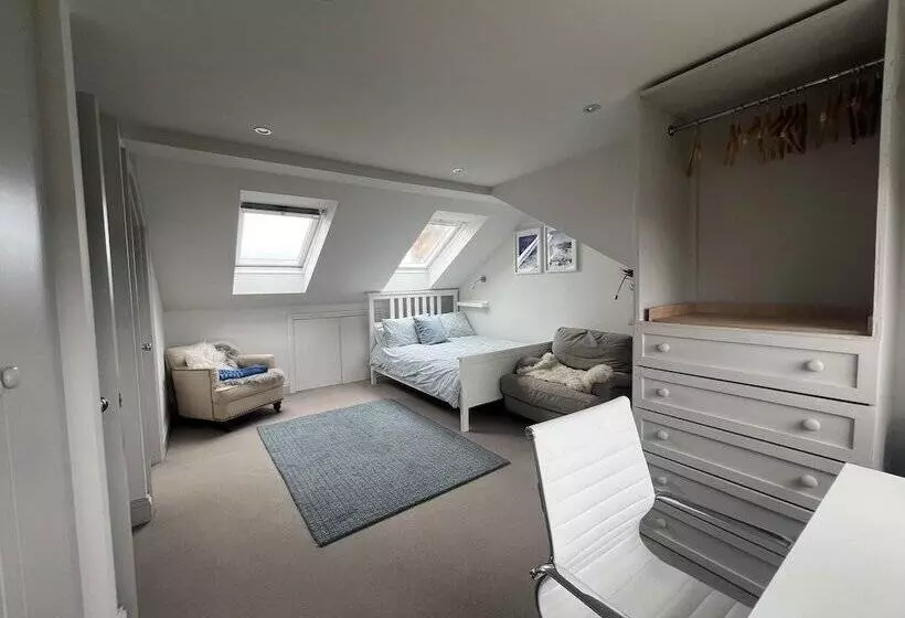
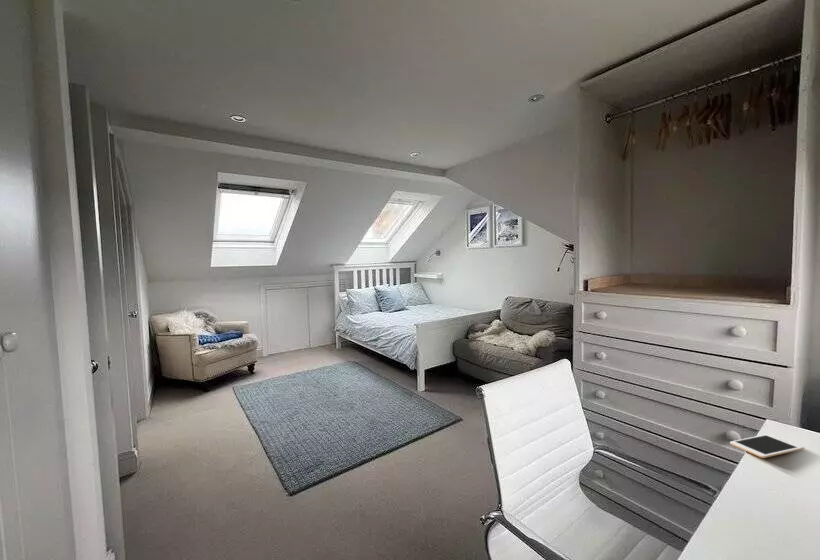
+ cell phone (766, 445)
